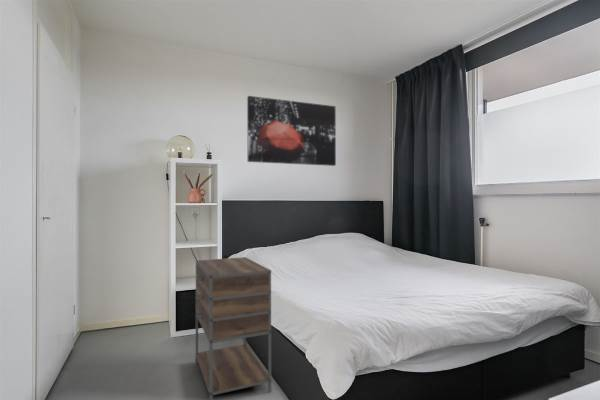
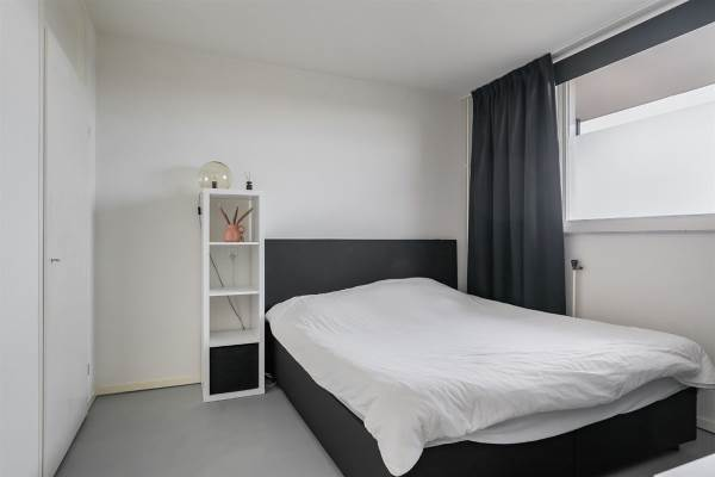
- wall art (293, 132)
- nightstand (227, 320)
